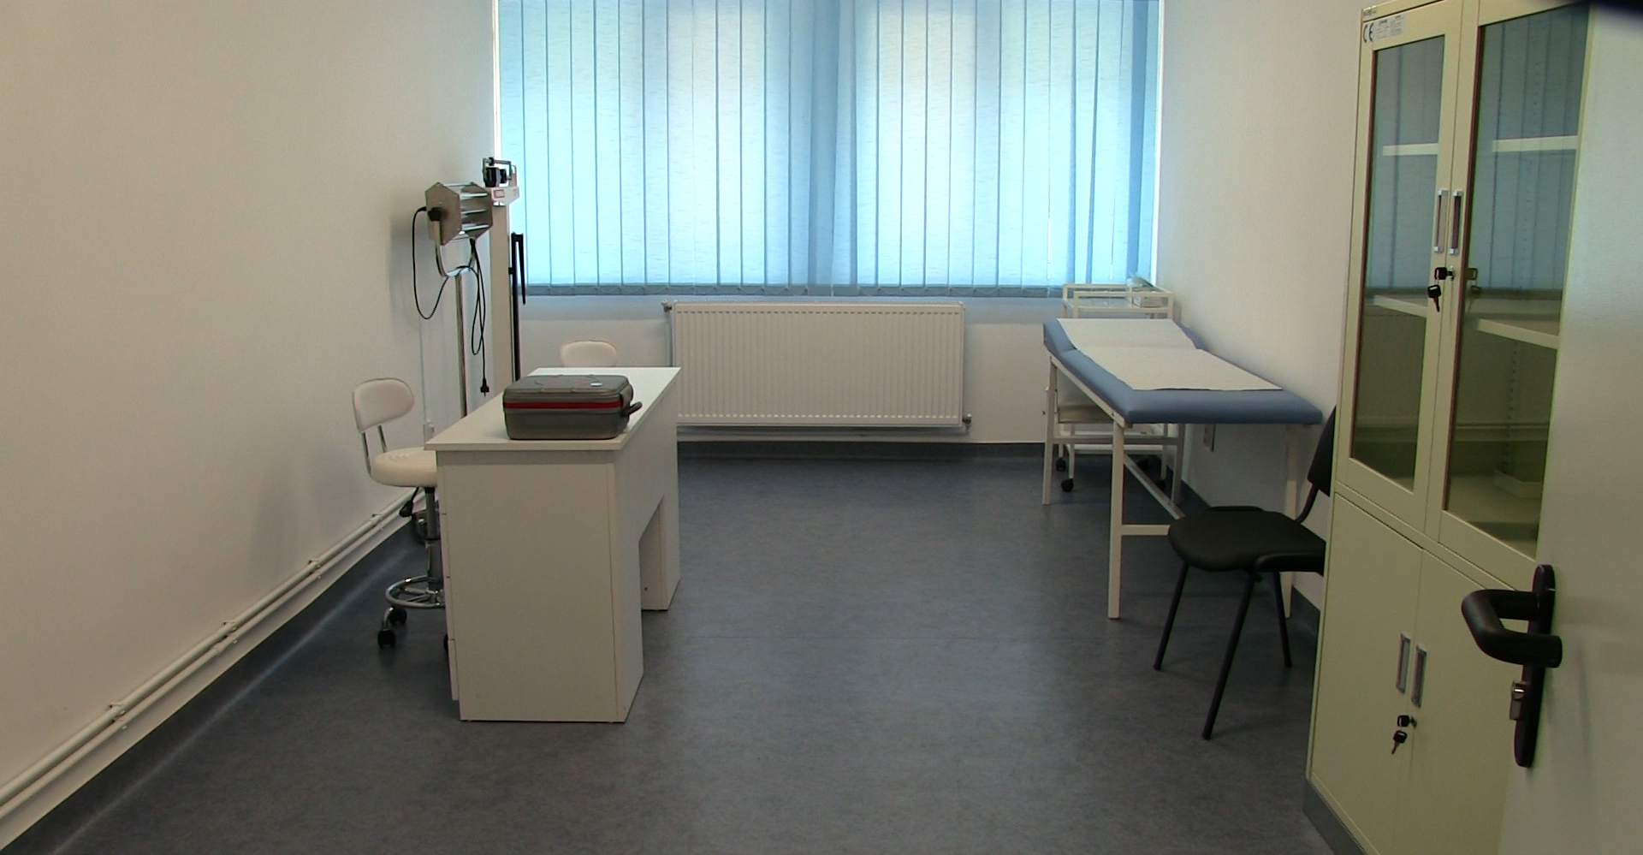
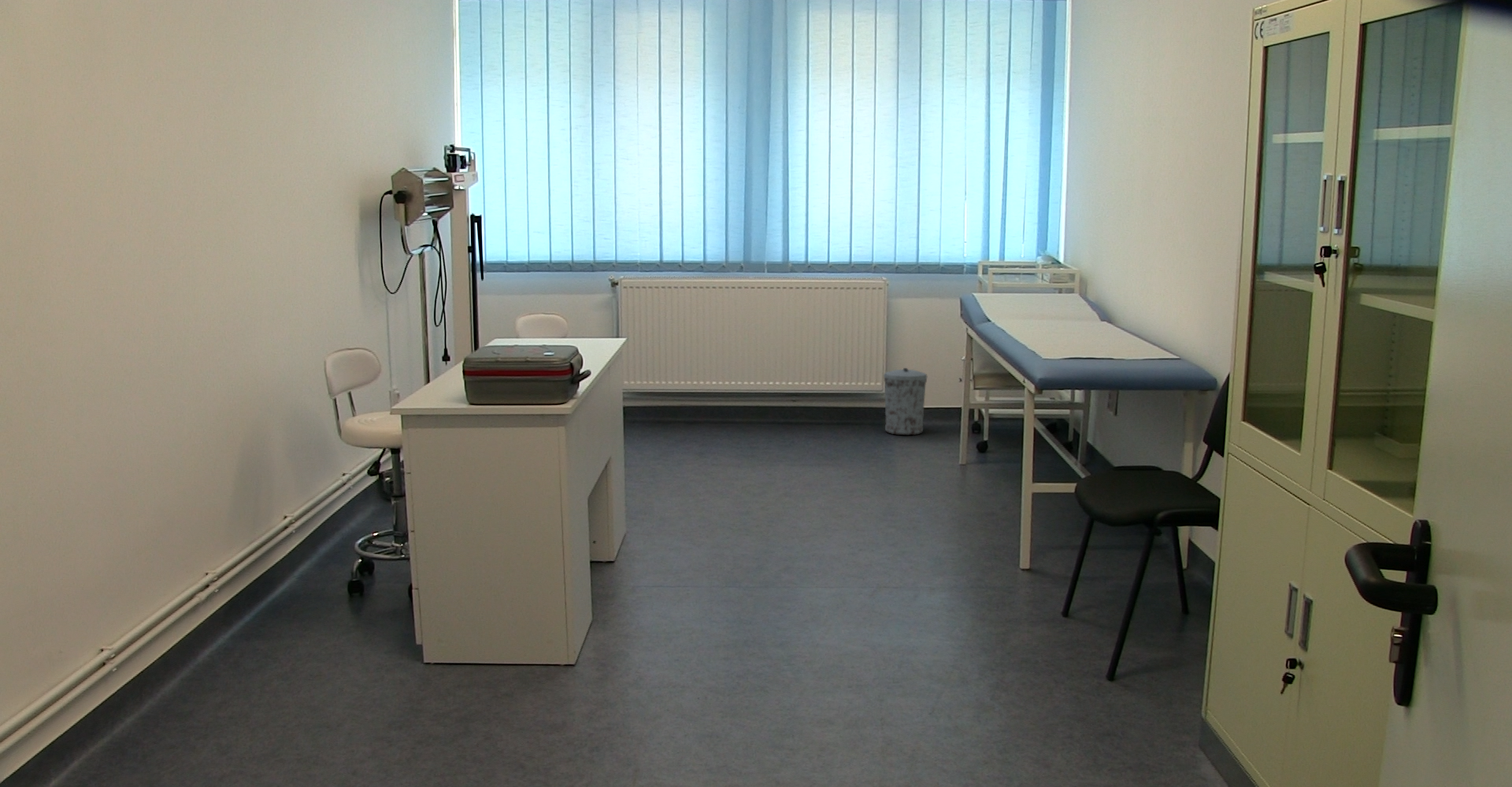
+ trash can (904, 399)
